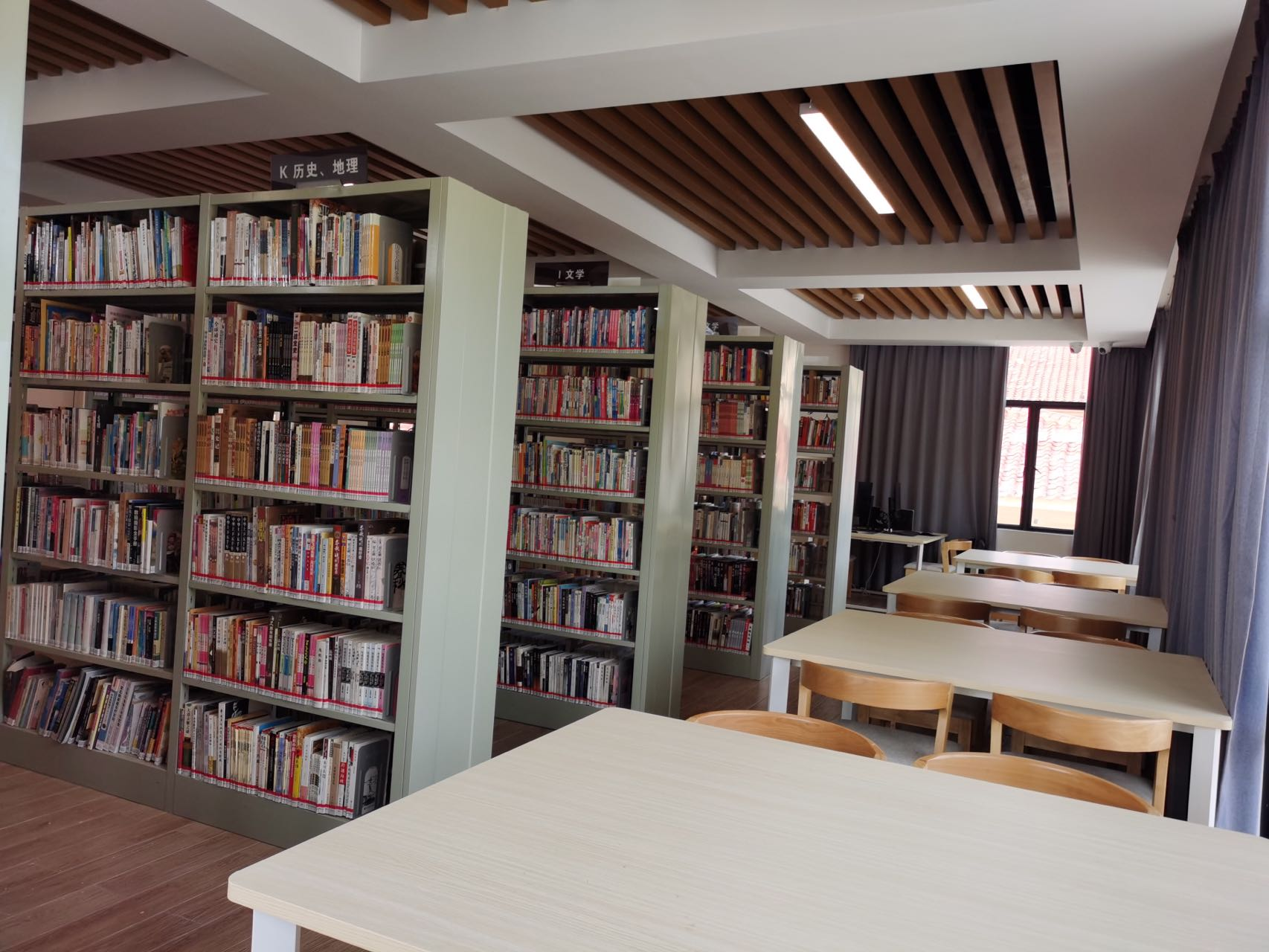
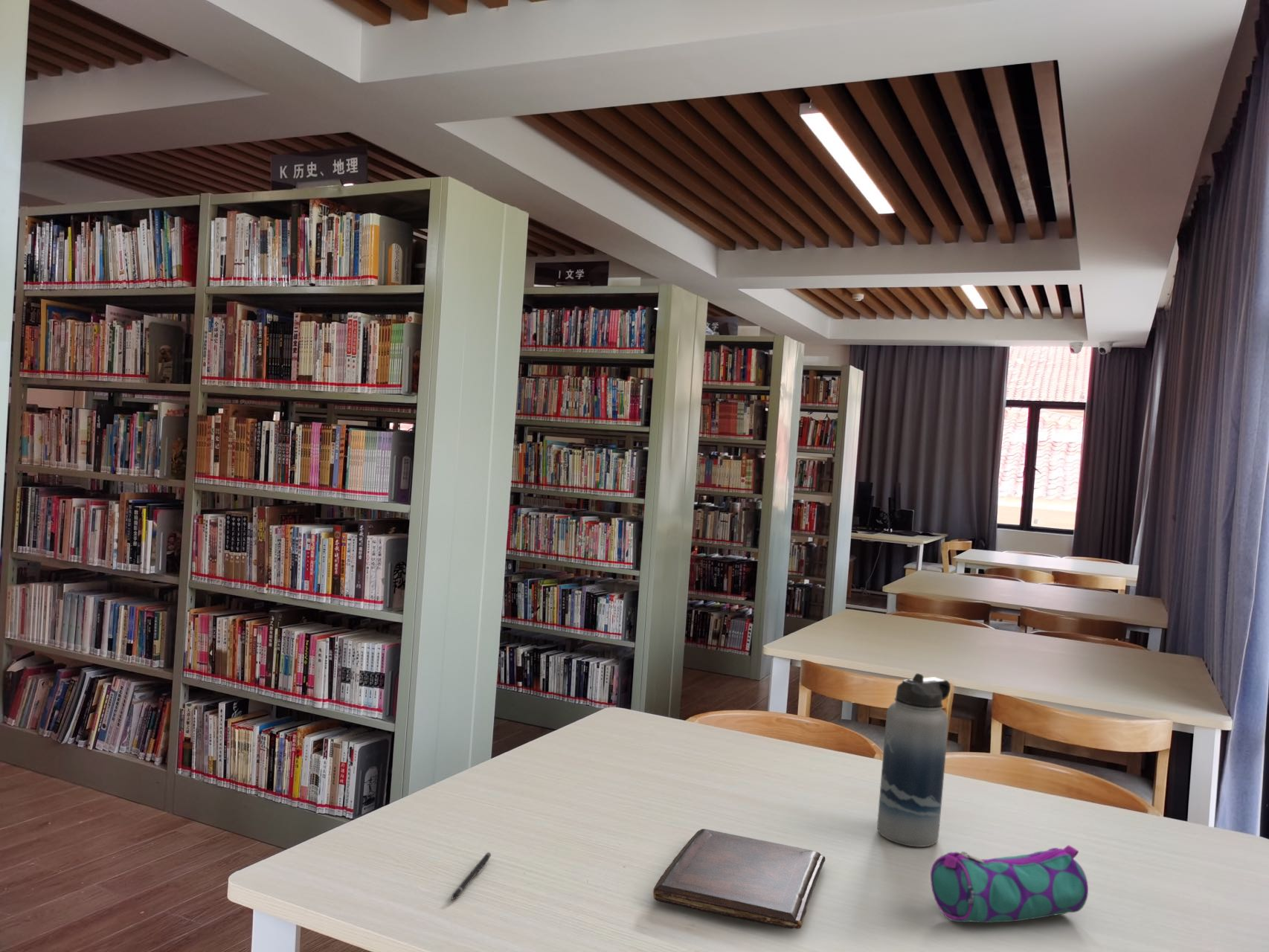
+ water bottle (918, 754)
+ pen (471, 875)
+ pencil case (1009, 883)
+ book (743, 874)
